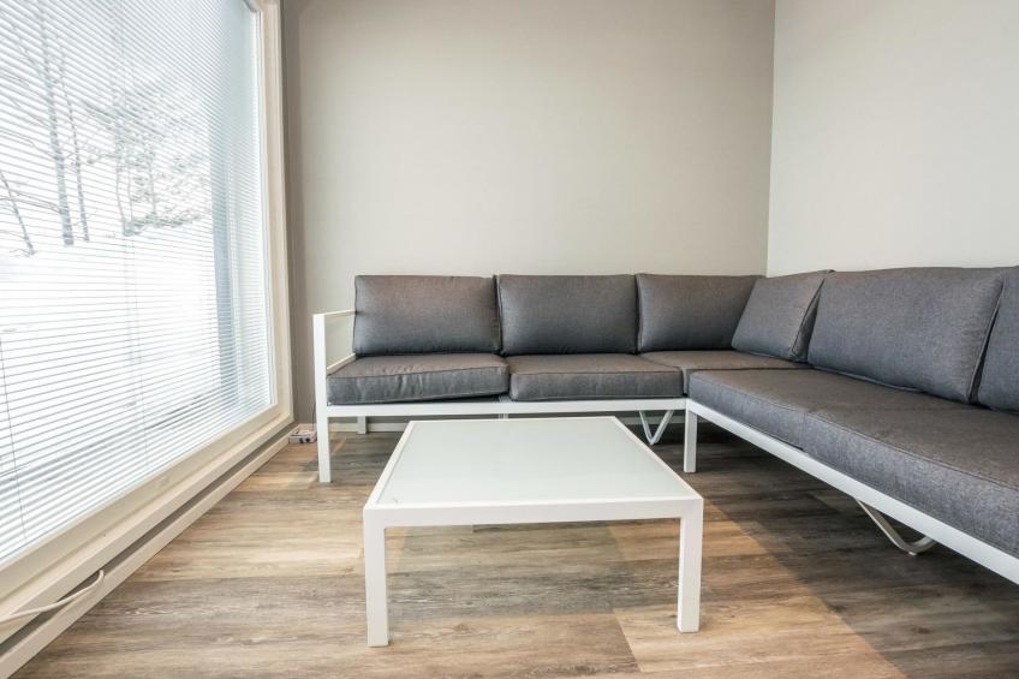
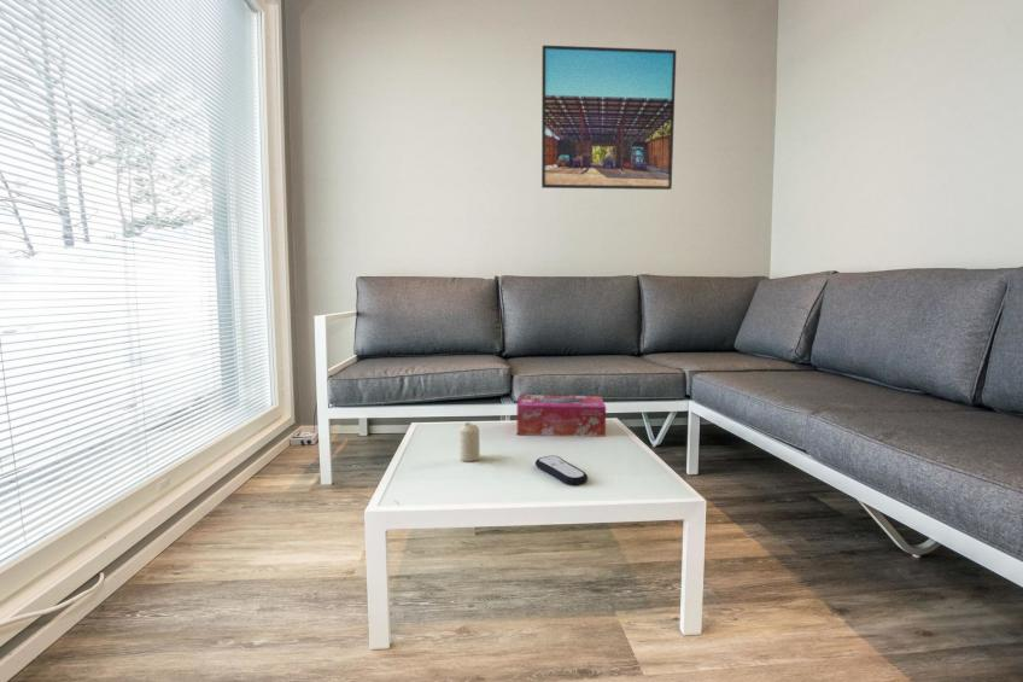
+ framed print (608, 120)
+ tissue box (560, 414)
+ remote control (561, 470)
+ candle (469, 441)
